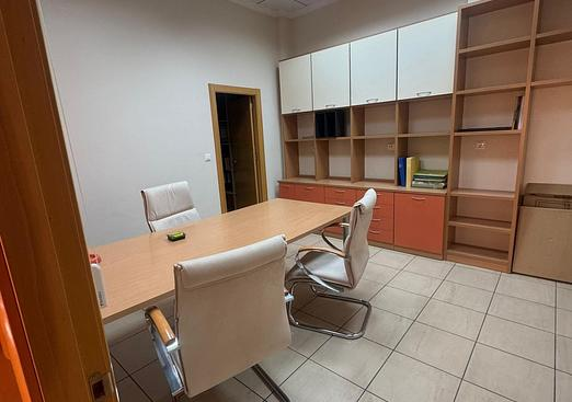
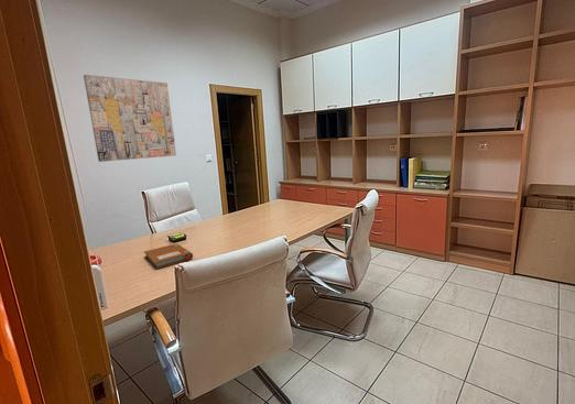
+ wall art (134, 119)
+ notebook (169, 254)
